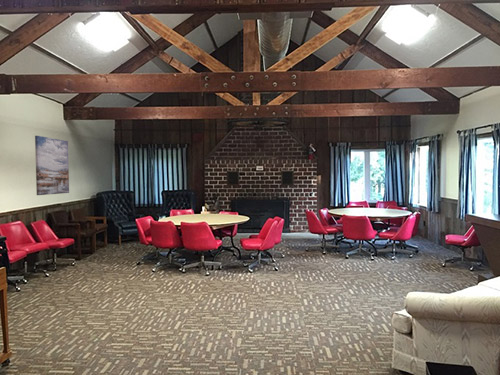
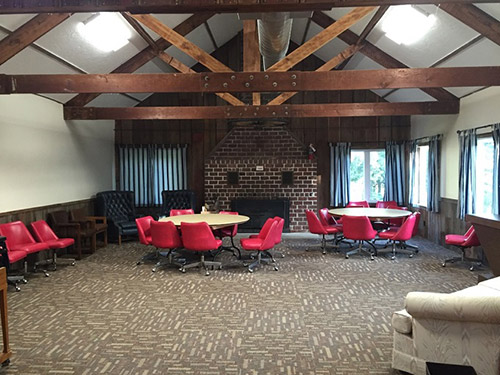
- wall art (53, 166)
